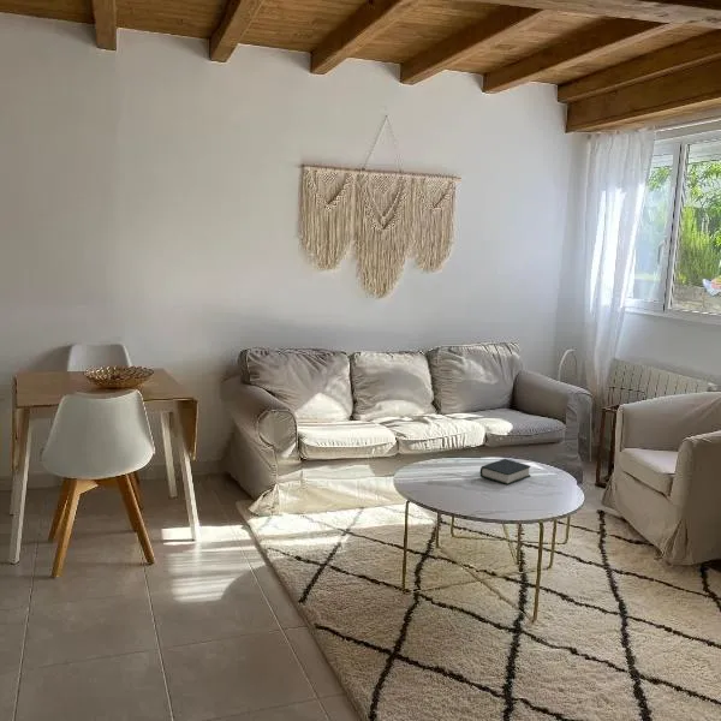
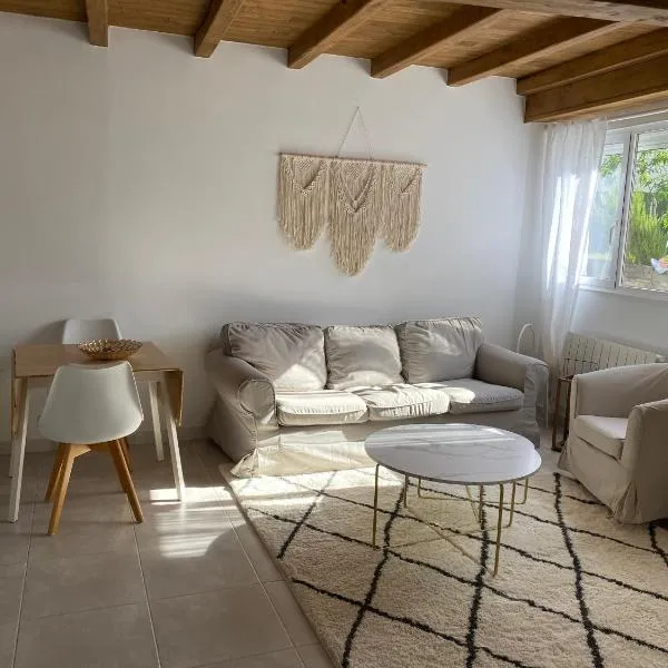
- book (505, 470)
